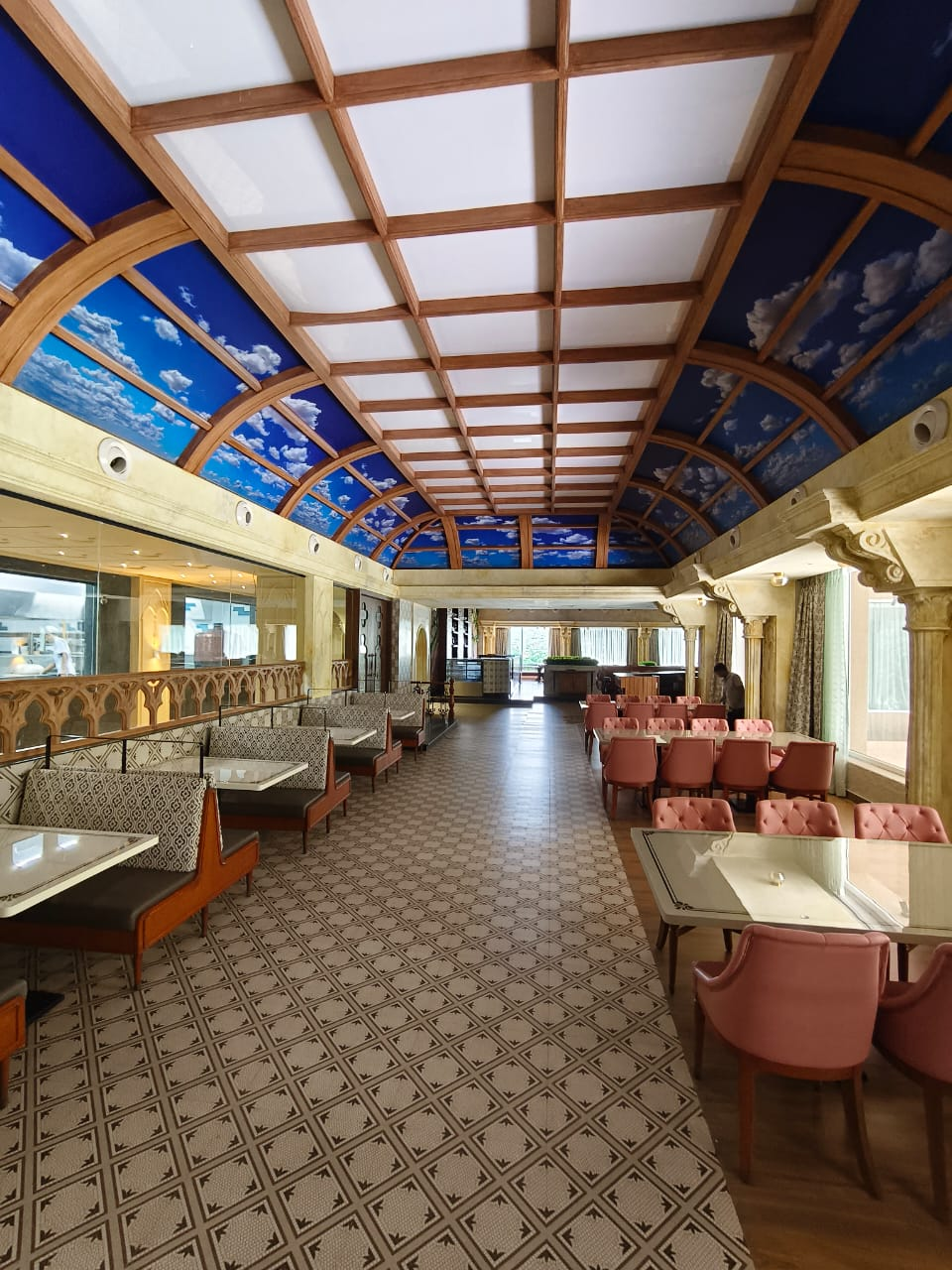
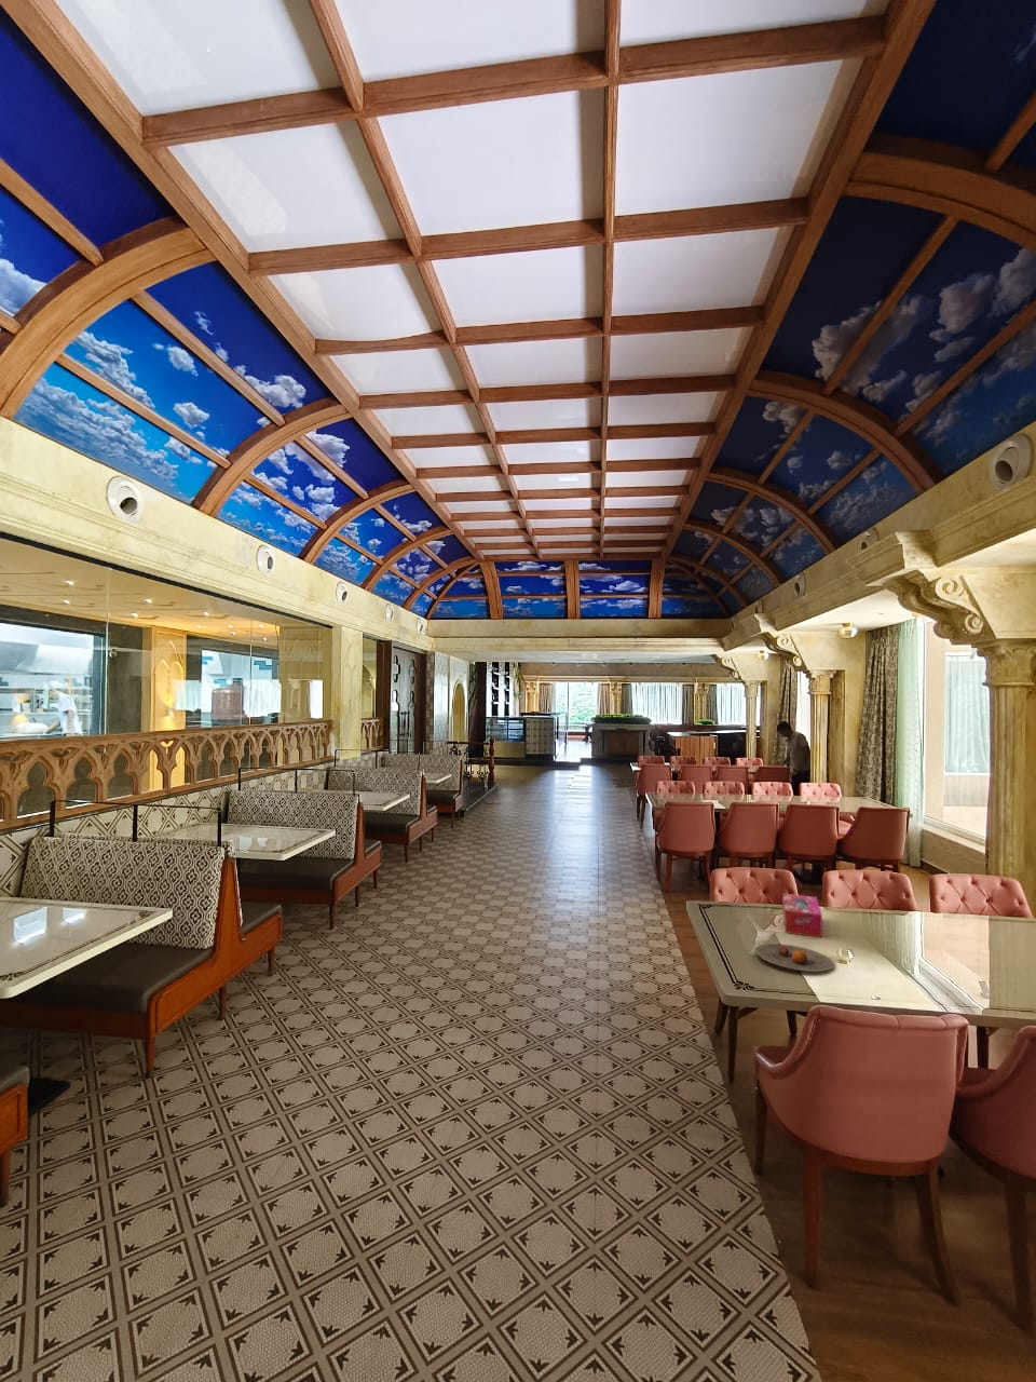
+ tissue box (801, 913)
+ plate (793, 953)
